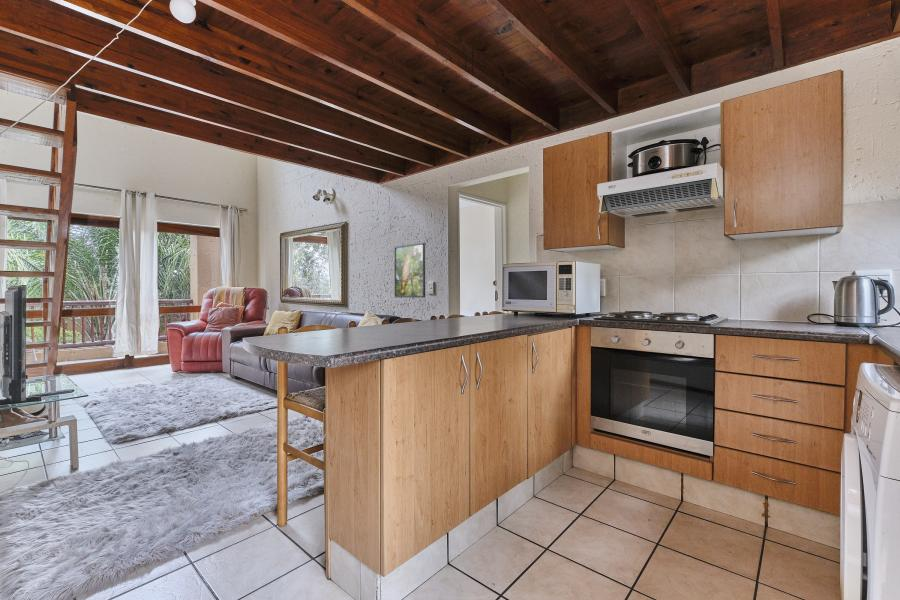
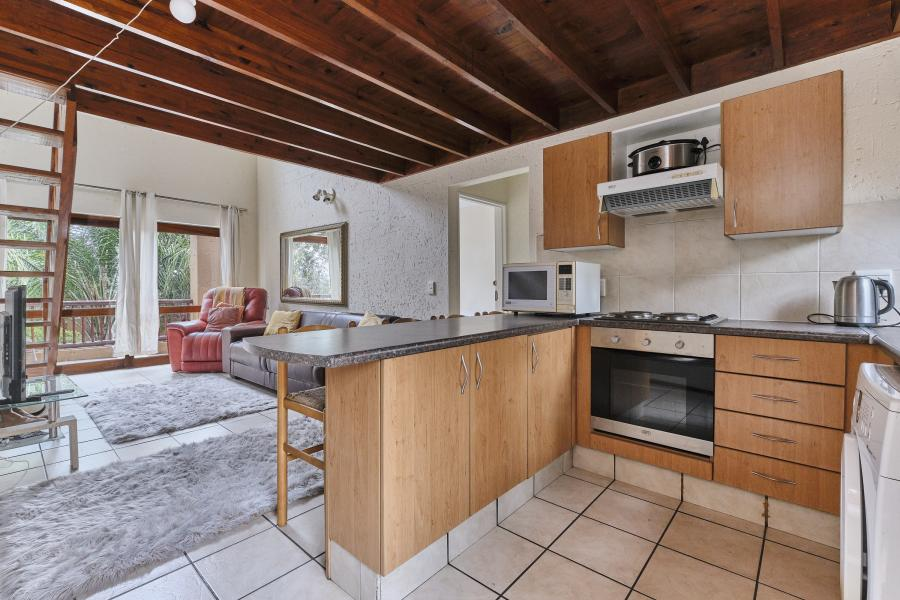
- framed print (409, 271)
